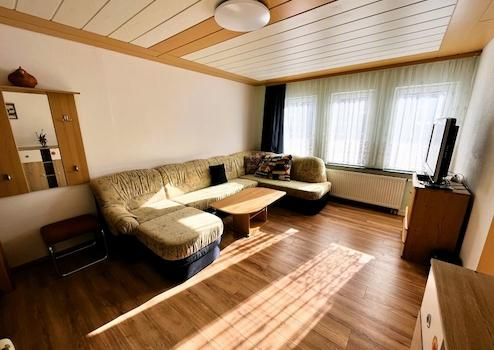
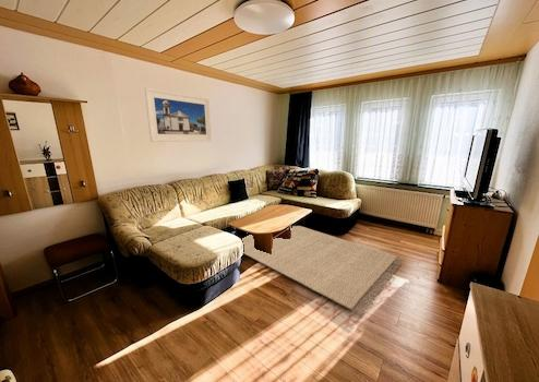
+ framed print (182, 118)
+ rug (303, 249)
